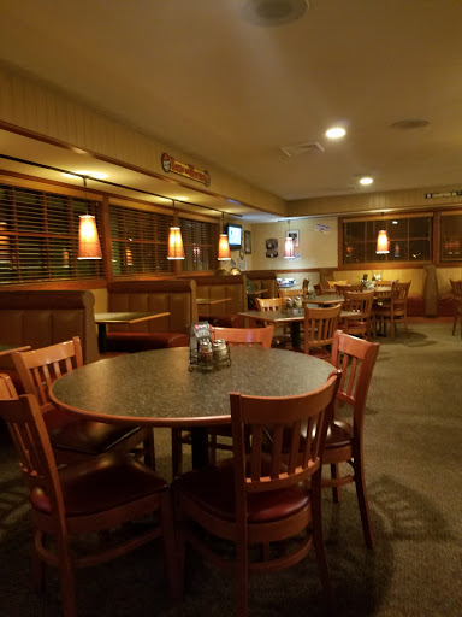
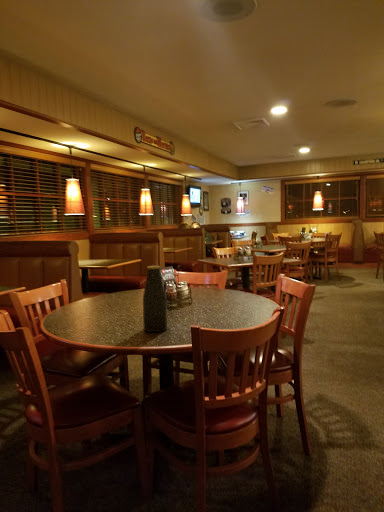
+ bottle (154, 297)
